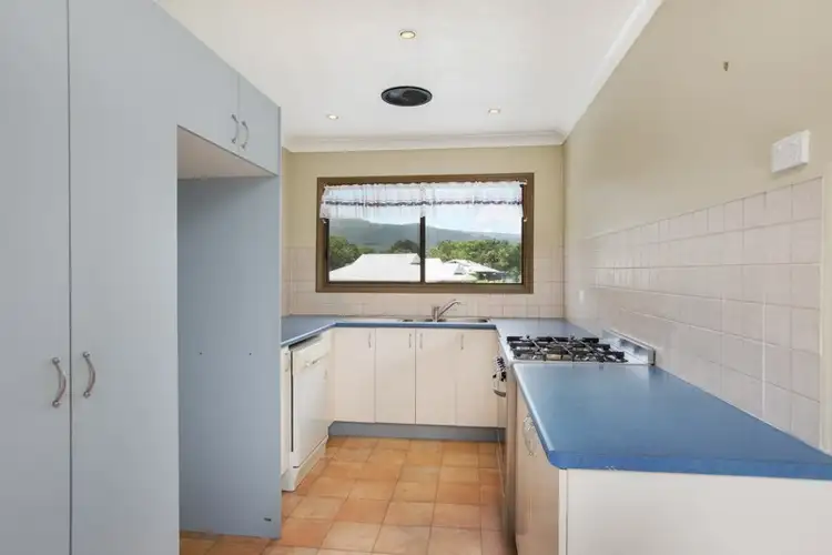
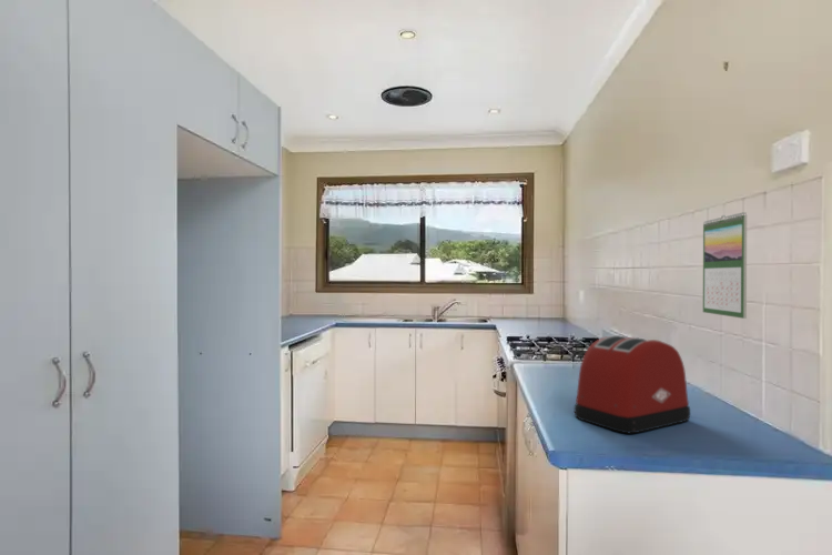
+ calendar (722, 264)
+ toaster (631, 377)
